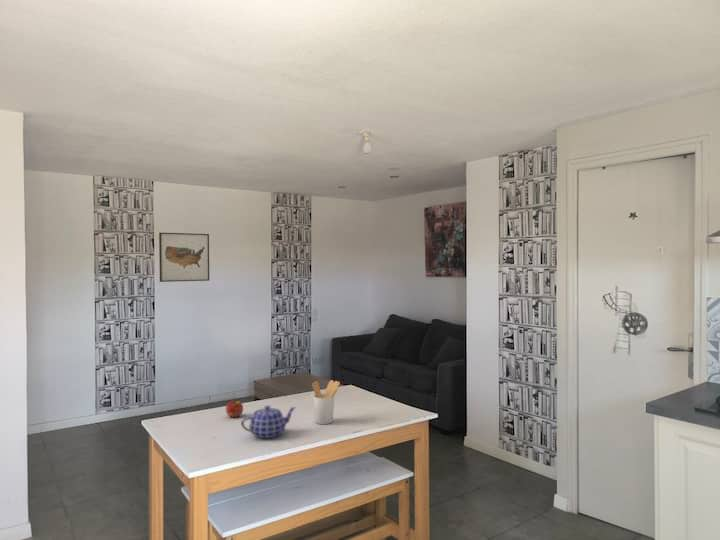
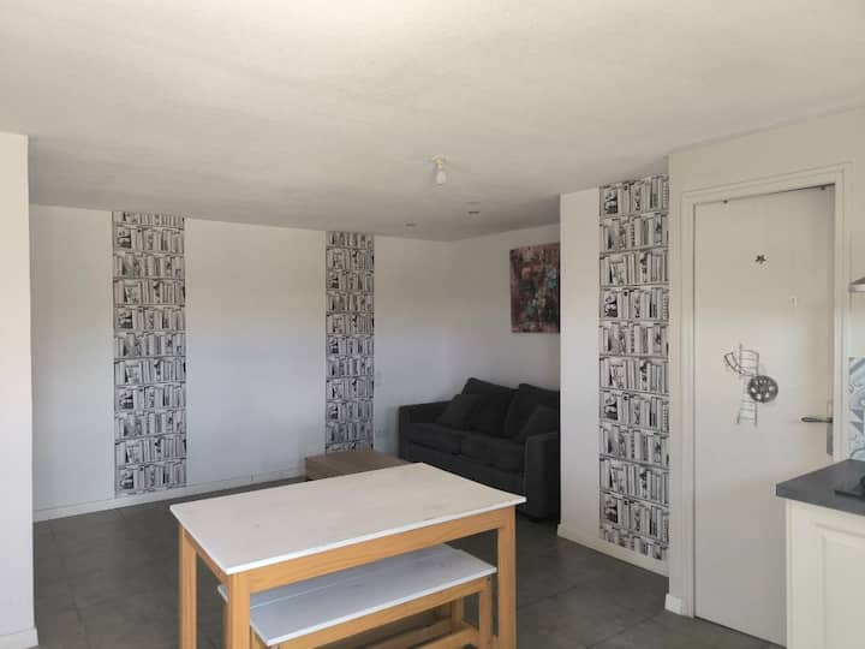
- teapot (269, 419)
- utensil holder (327, 400)
- wall art (184, 257)
- apple (234, 408)
